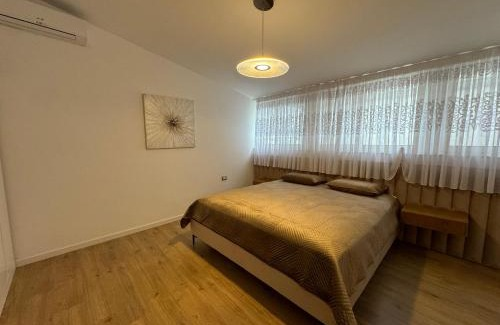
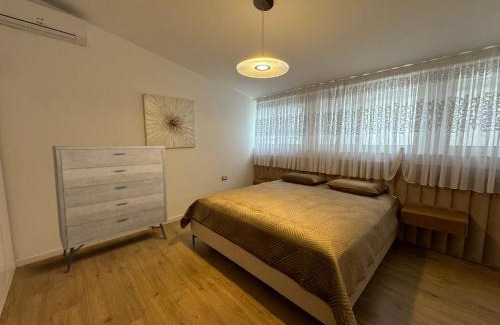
+ dresser (116, 197)
